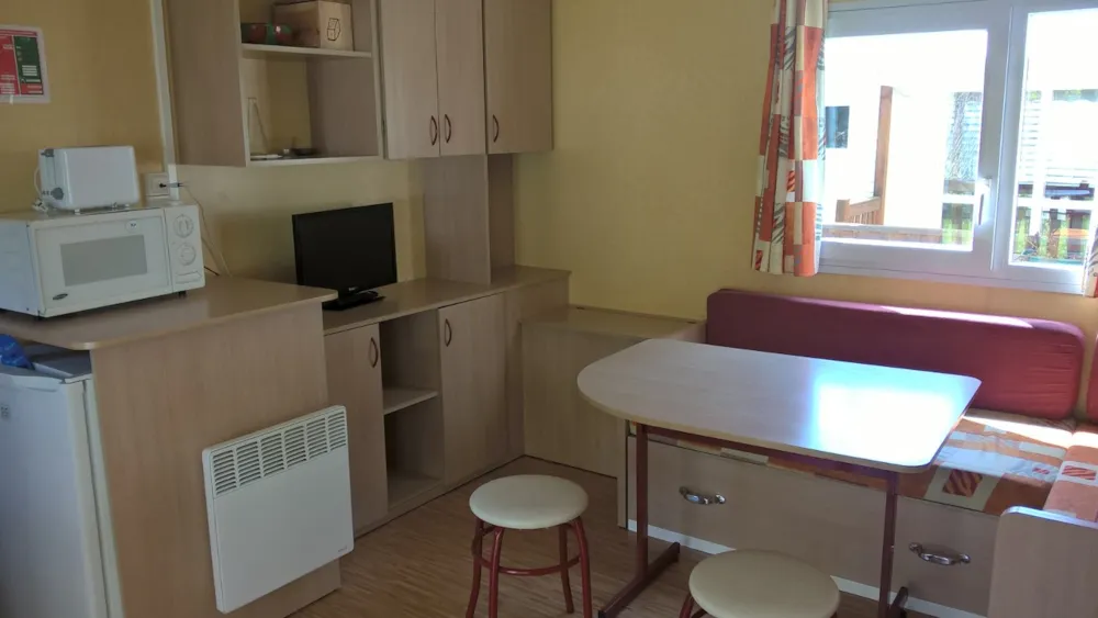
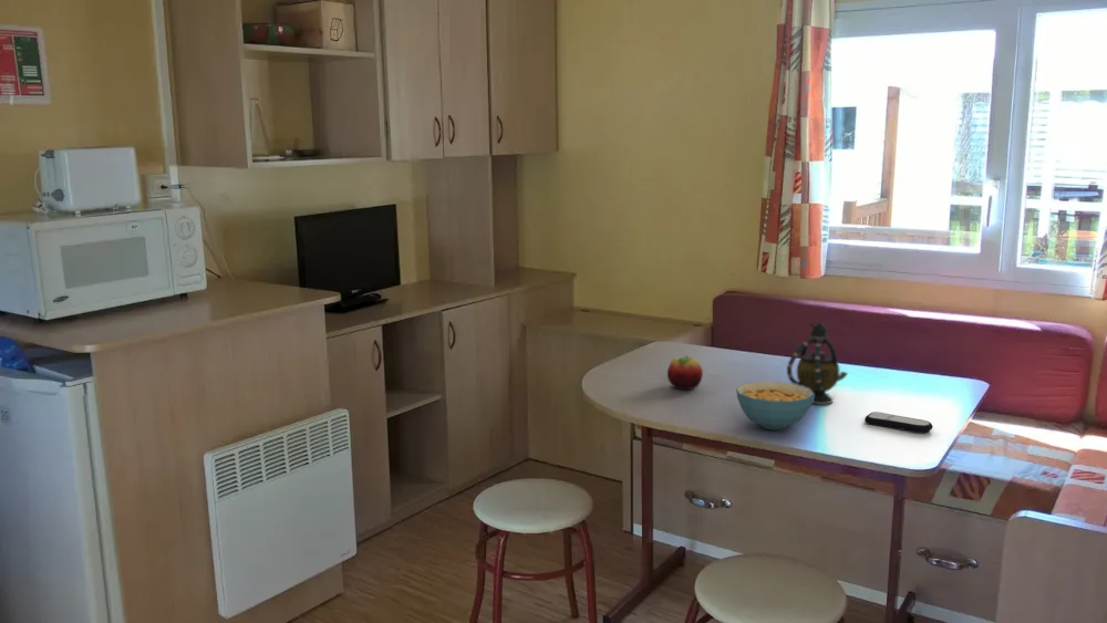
+ fruit (684, 371)
+ cereal bowl (774, 408)
+ remote control (898, 422)
+ teapot (825, 359)
